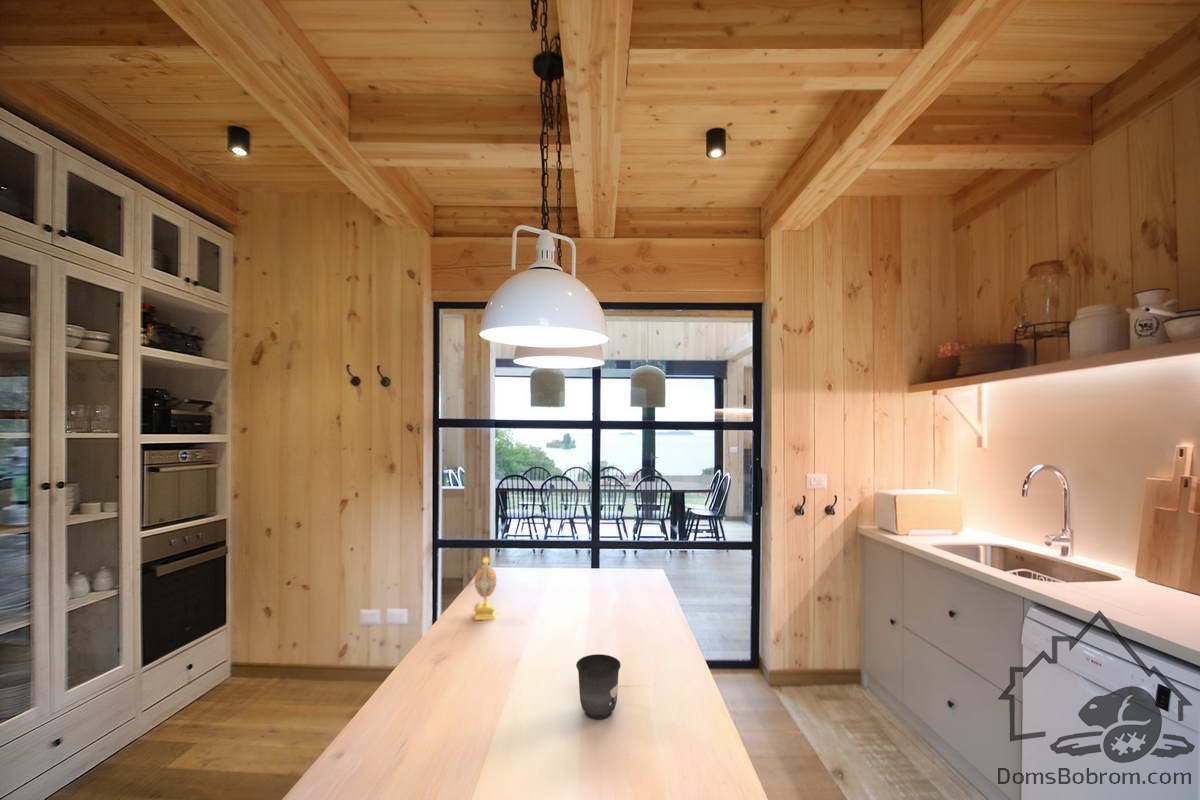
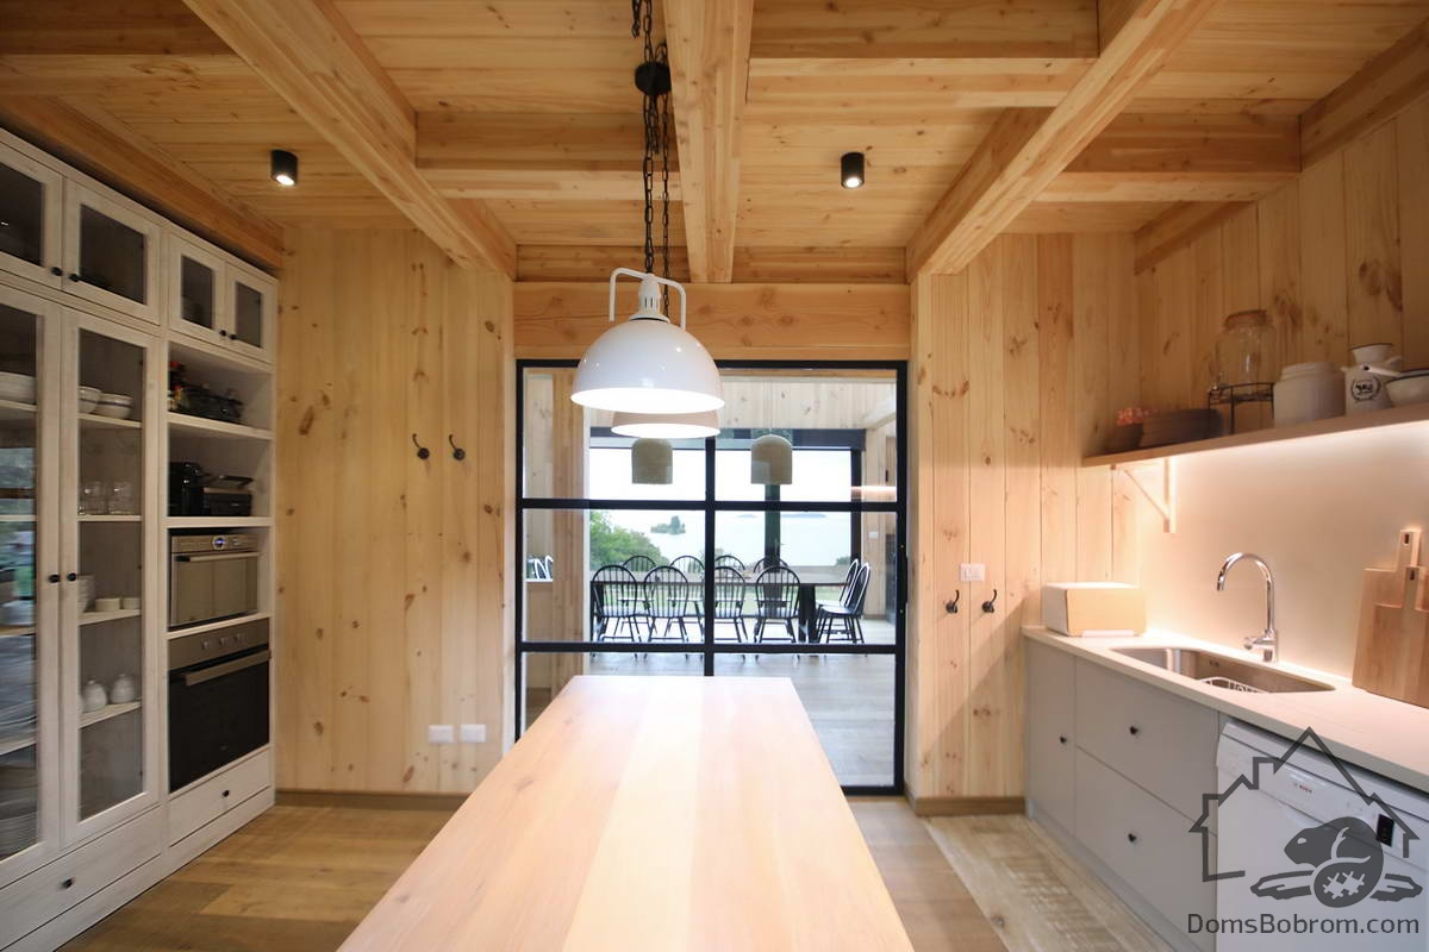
- decorative egg (485, 586)
- mug (602, 684)
